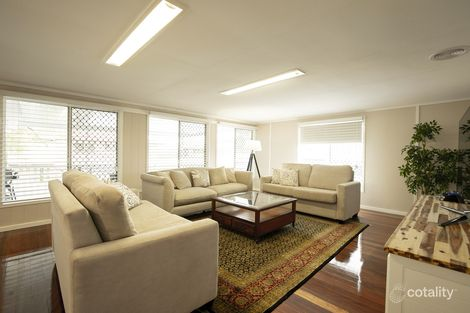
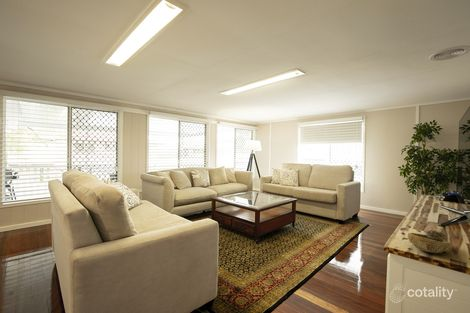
+ decorative bowl (432, 240)
